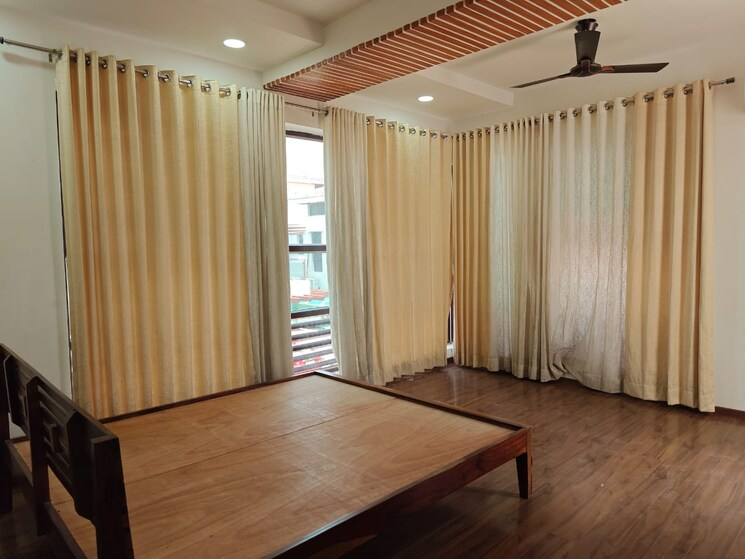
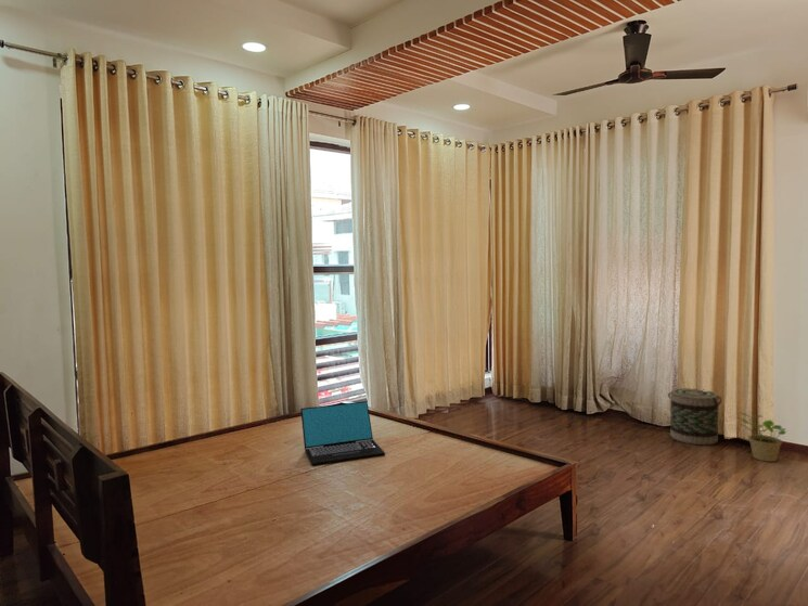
+ potted plant (762, 435)
+ basket (694, 413)
+ laptop (341, 430)
